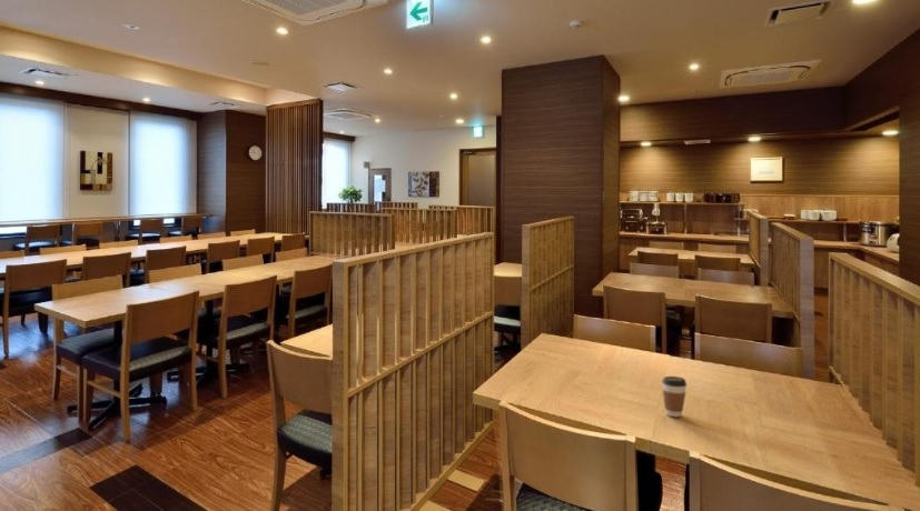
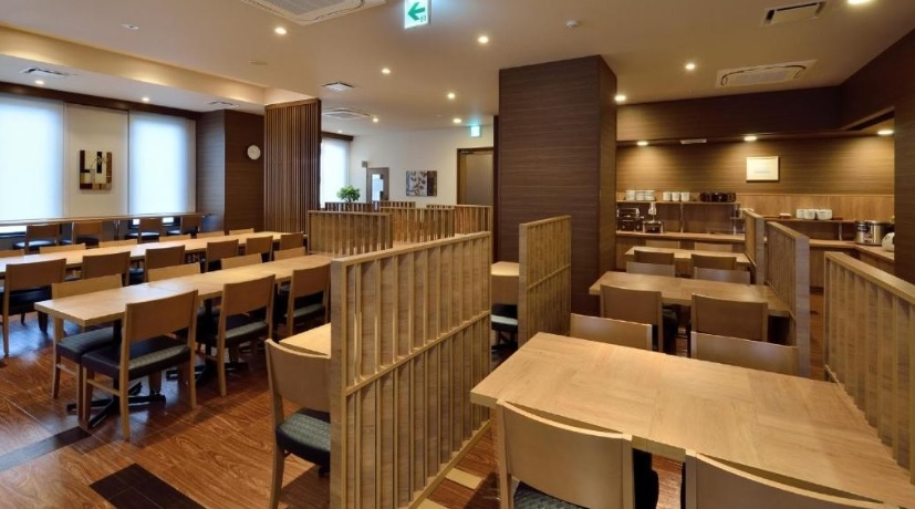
- coffee cup (673, 395)
